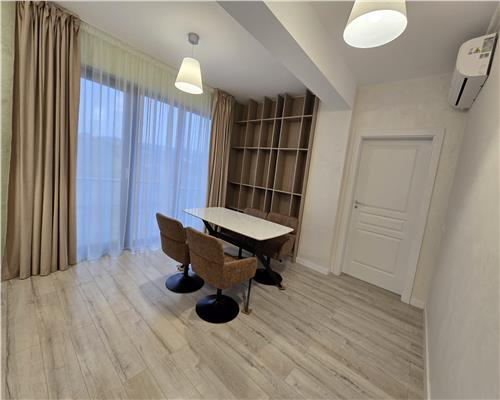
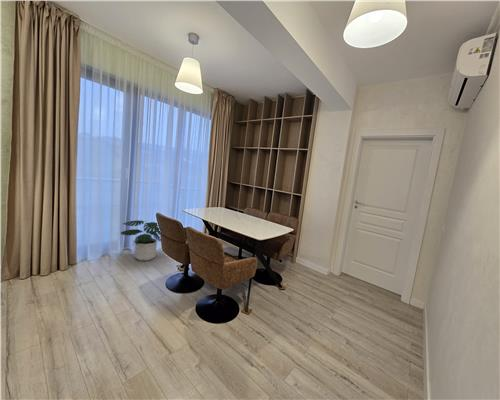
+ potted plant (148, 240)
